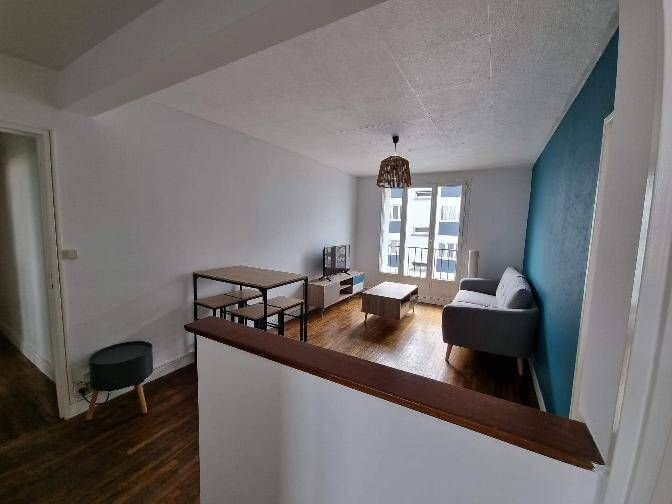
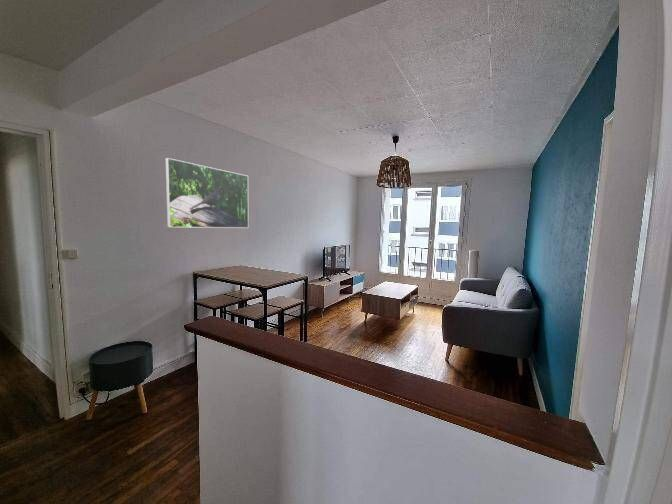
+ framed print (213, 198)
